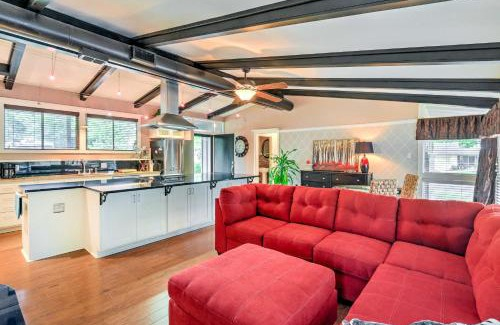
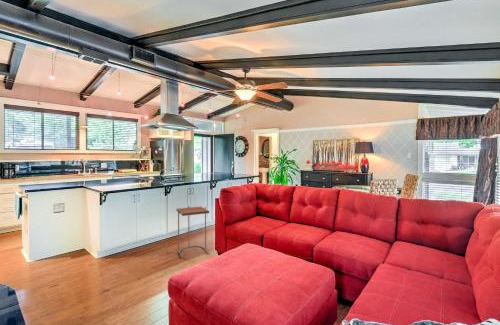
+ side table (188, 229)
